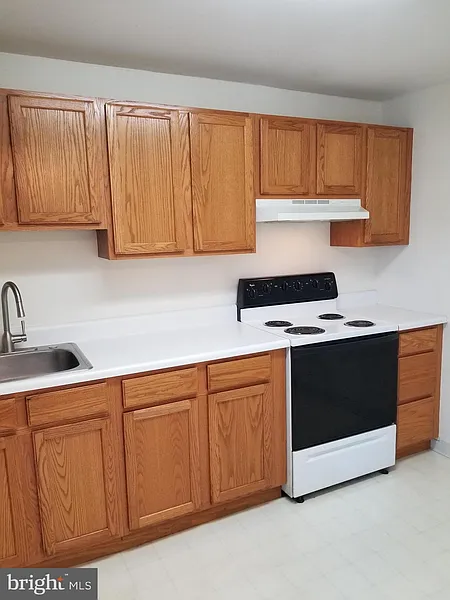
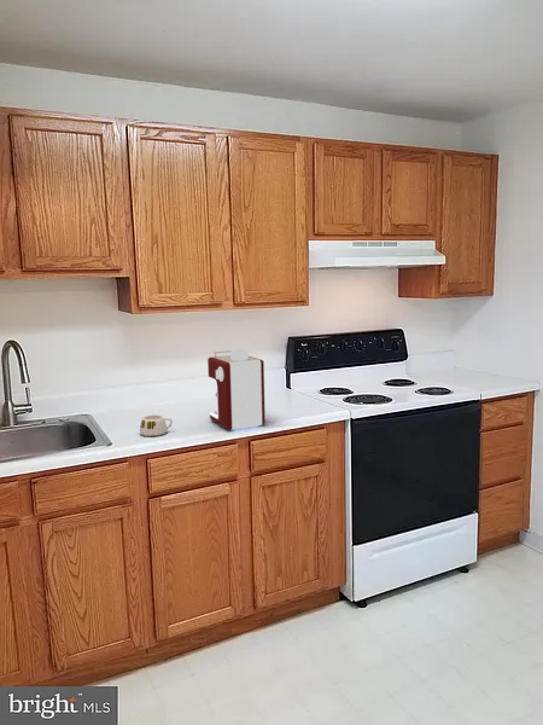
+ coffee maker (230, 383)
+ mug (156, 424)
